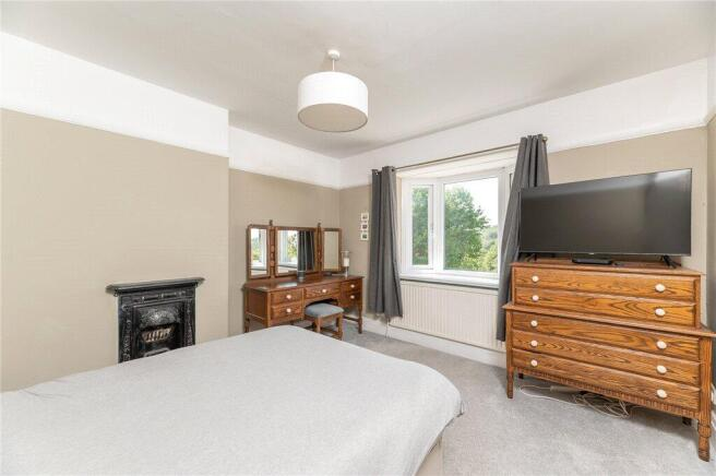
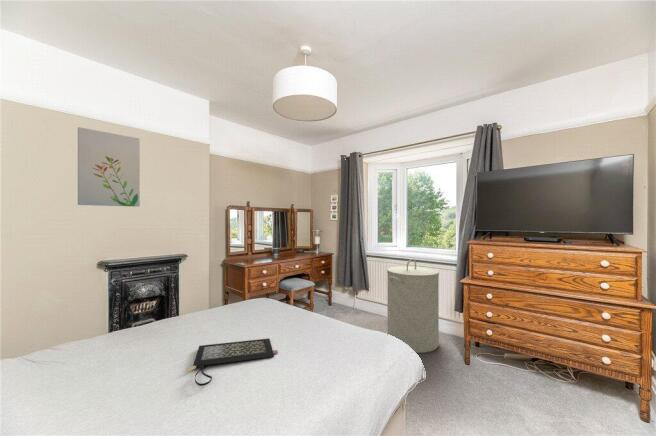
+ laundry hamper (412, 300)
+ wall art (110, 169)
+ clutch bag (231, 352)
